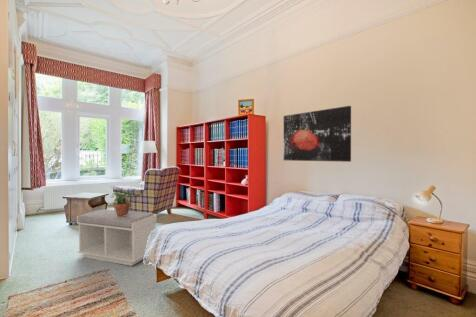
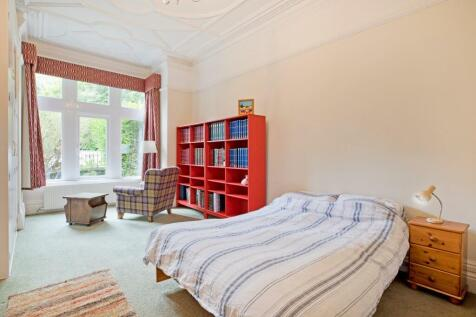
- wall art (313, 136)
- potted plant (125, 200)
- bench (117, 234)
